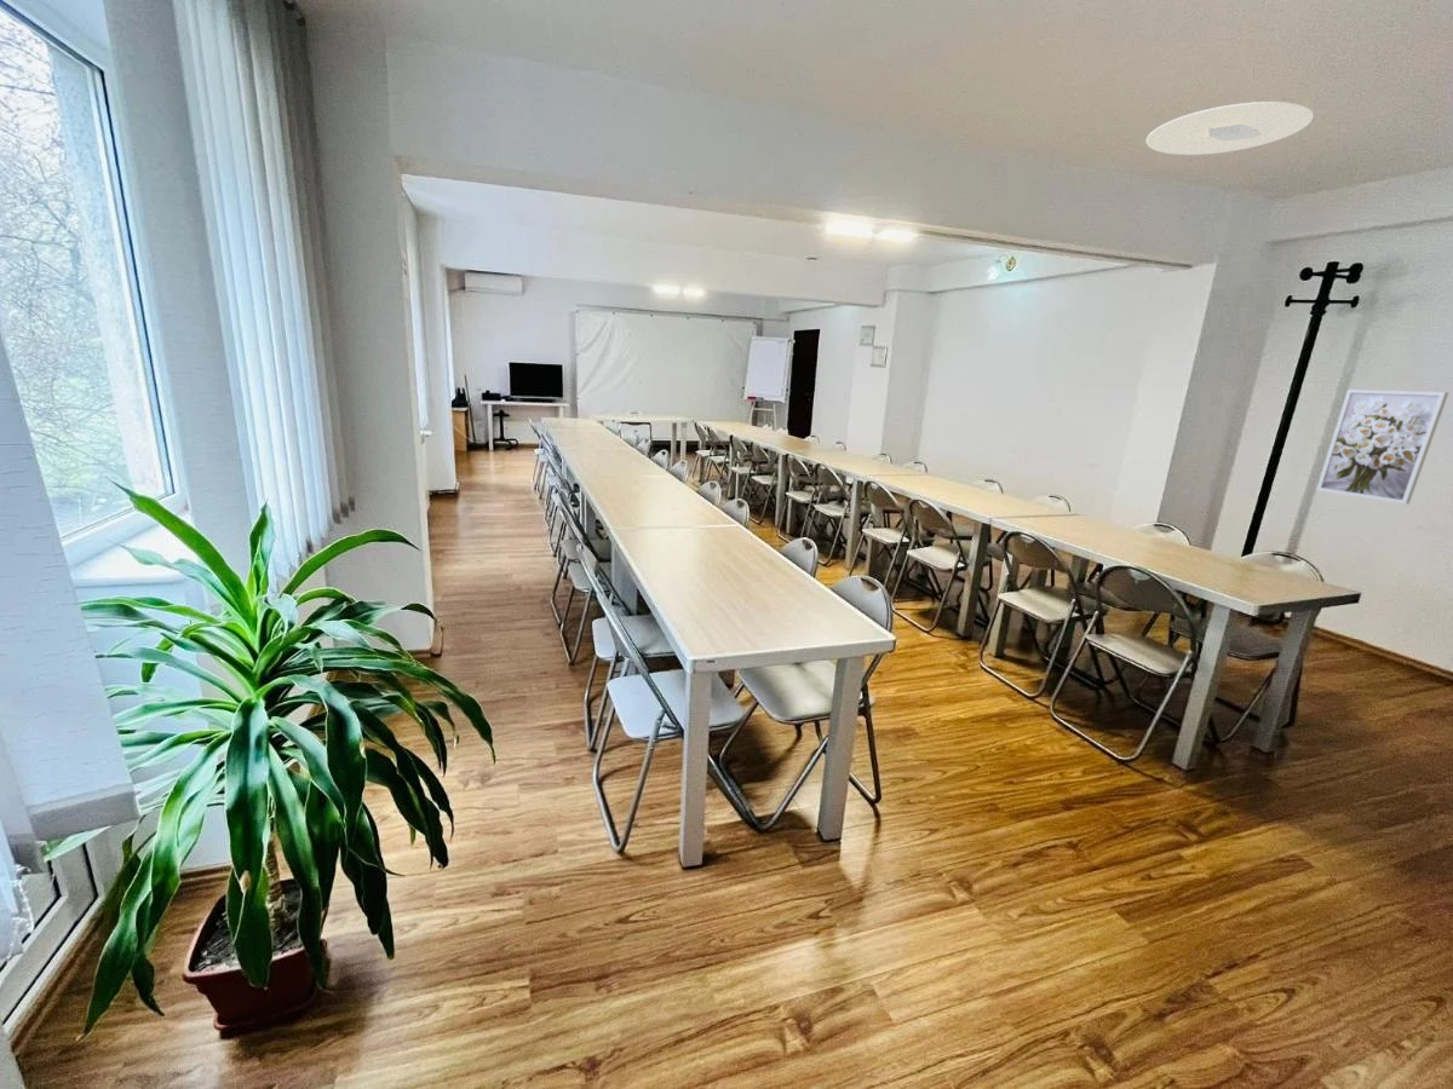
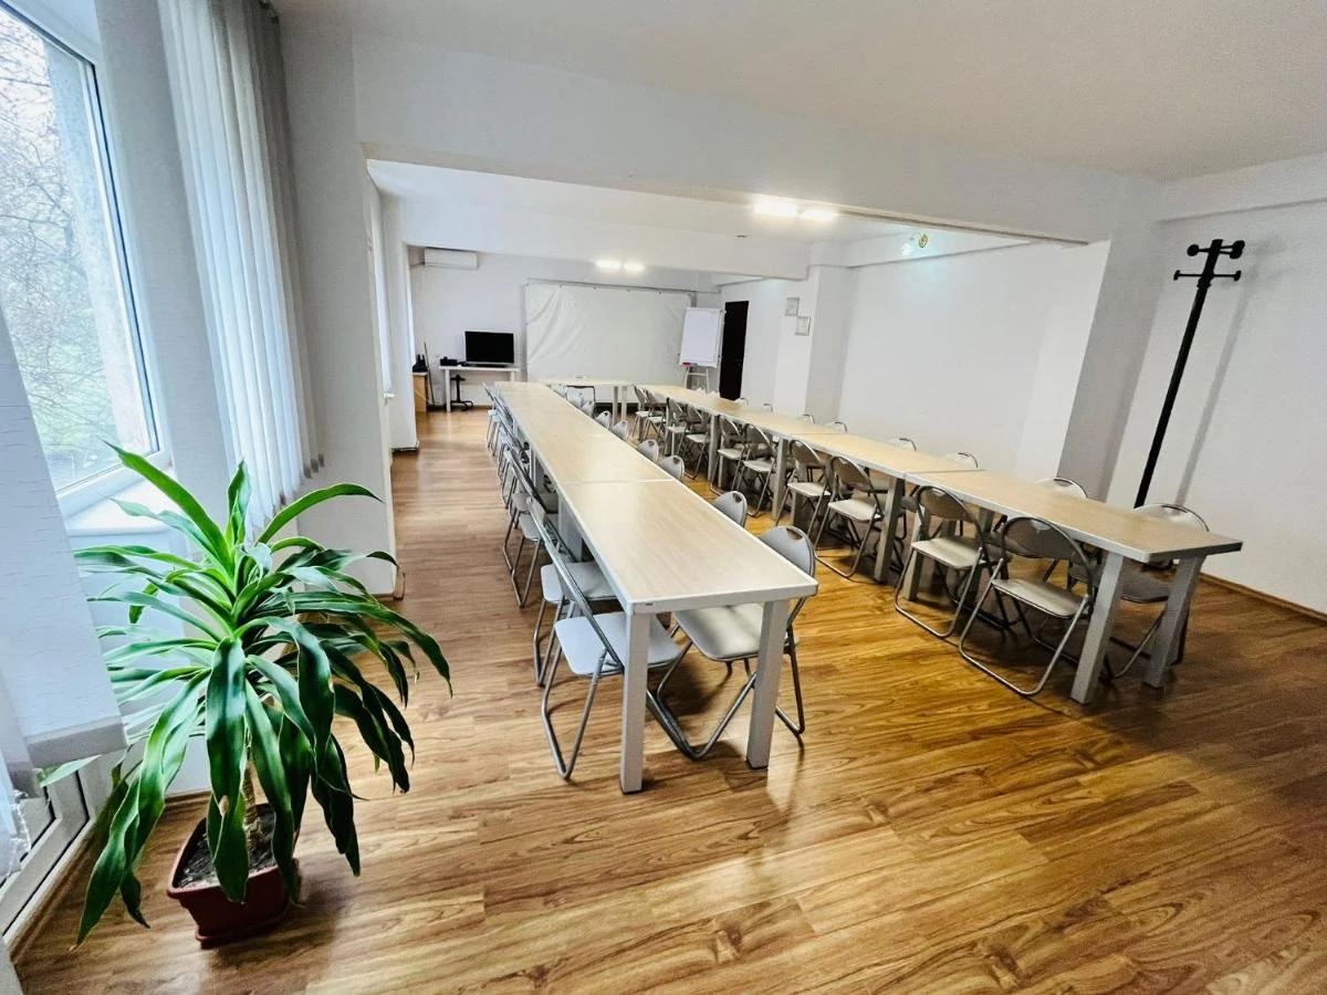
- wall art (1377, 444)
- ceiling light (1225, 123)
